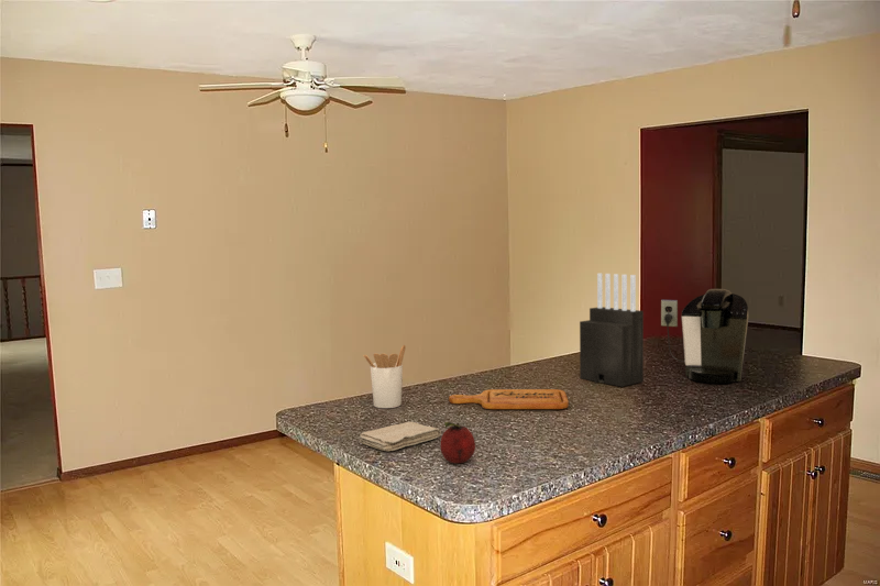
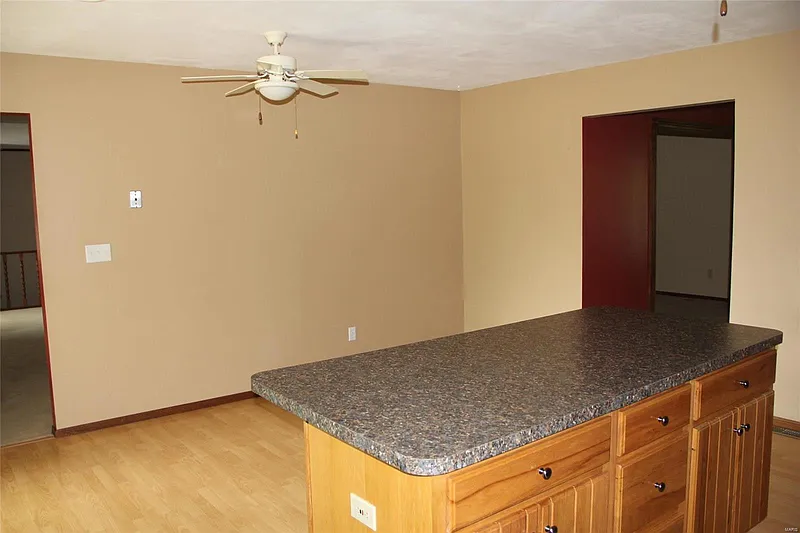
- washcloth (399, 434)
- knife block (608, 328)
- coffee maker (697, 332)
- cutting board (507, 398)
- utensil holder (386, 376)
- fruit (457, 441)
